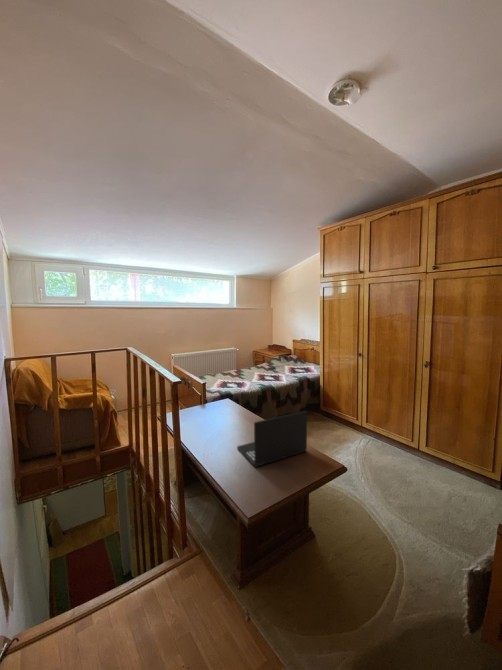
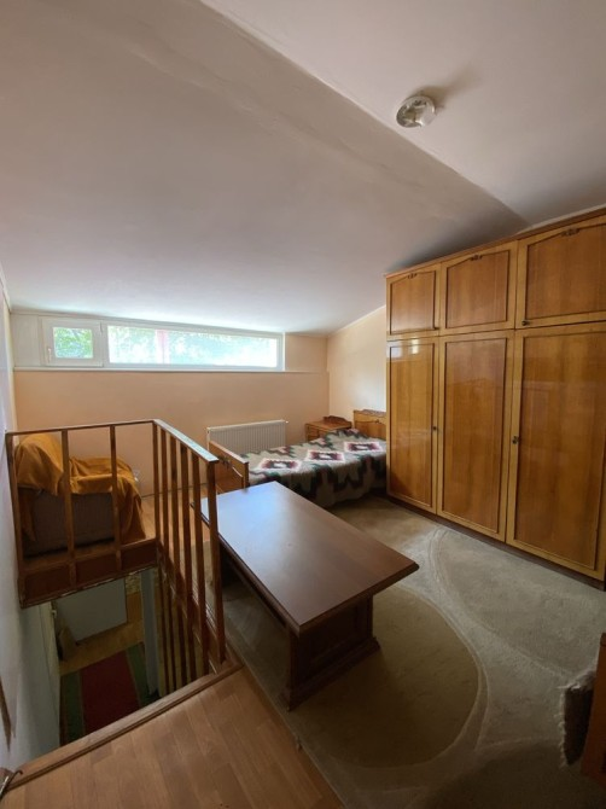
- laptop (271, 430)
